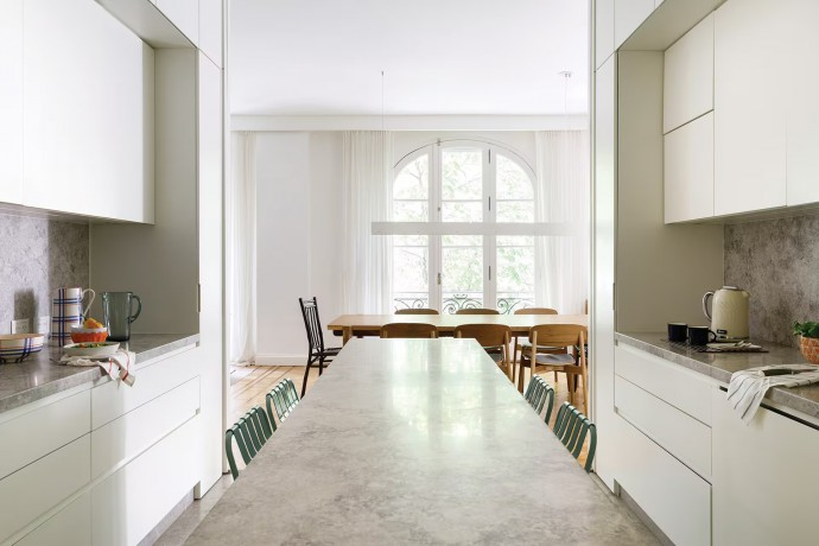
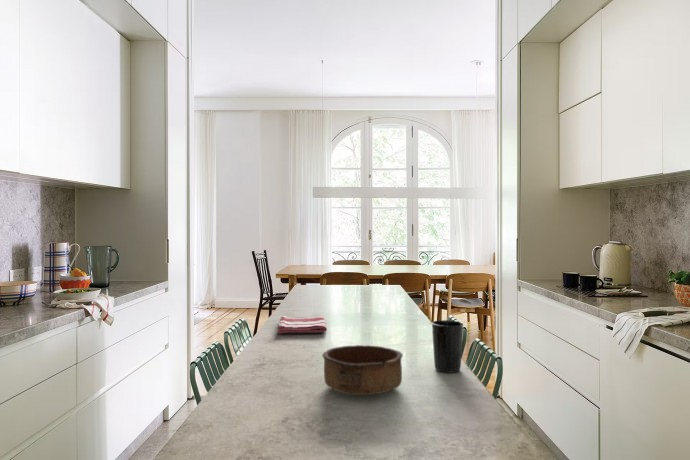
+ cup (447, 346)
+ bowl (362, 370)
+ dish towel (302, 323)
